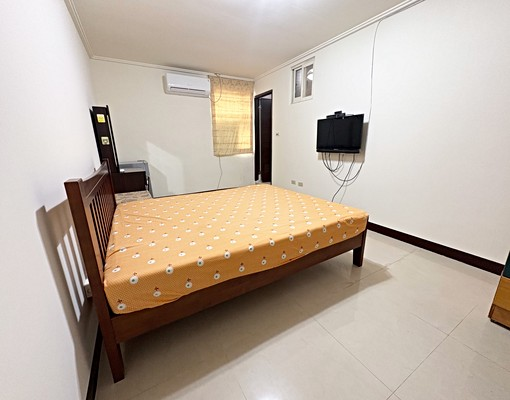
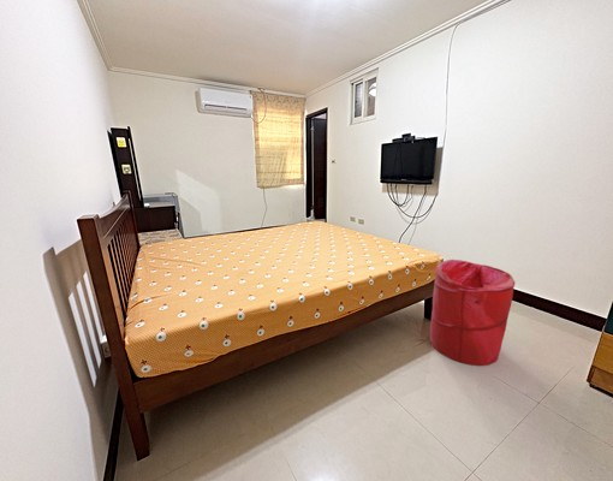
+ laundry hamper (466, 309)
